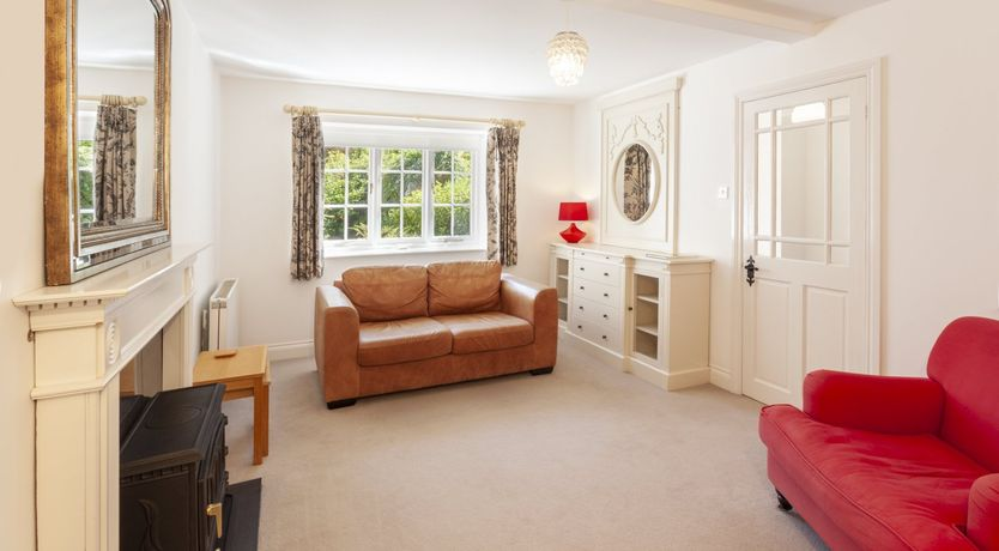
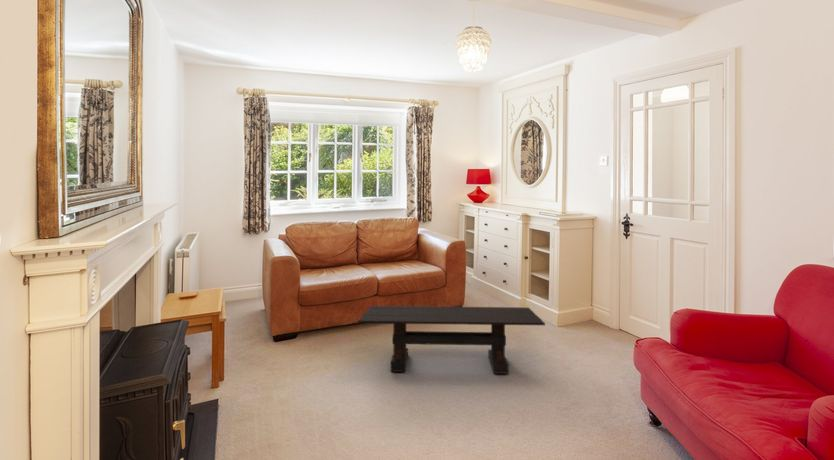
+ coffee table (449, 339)
